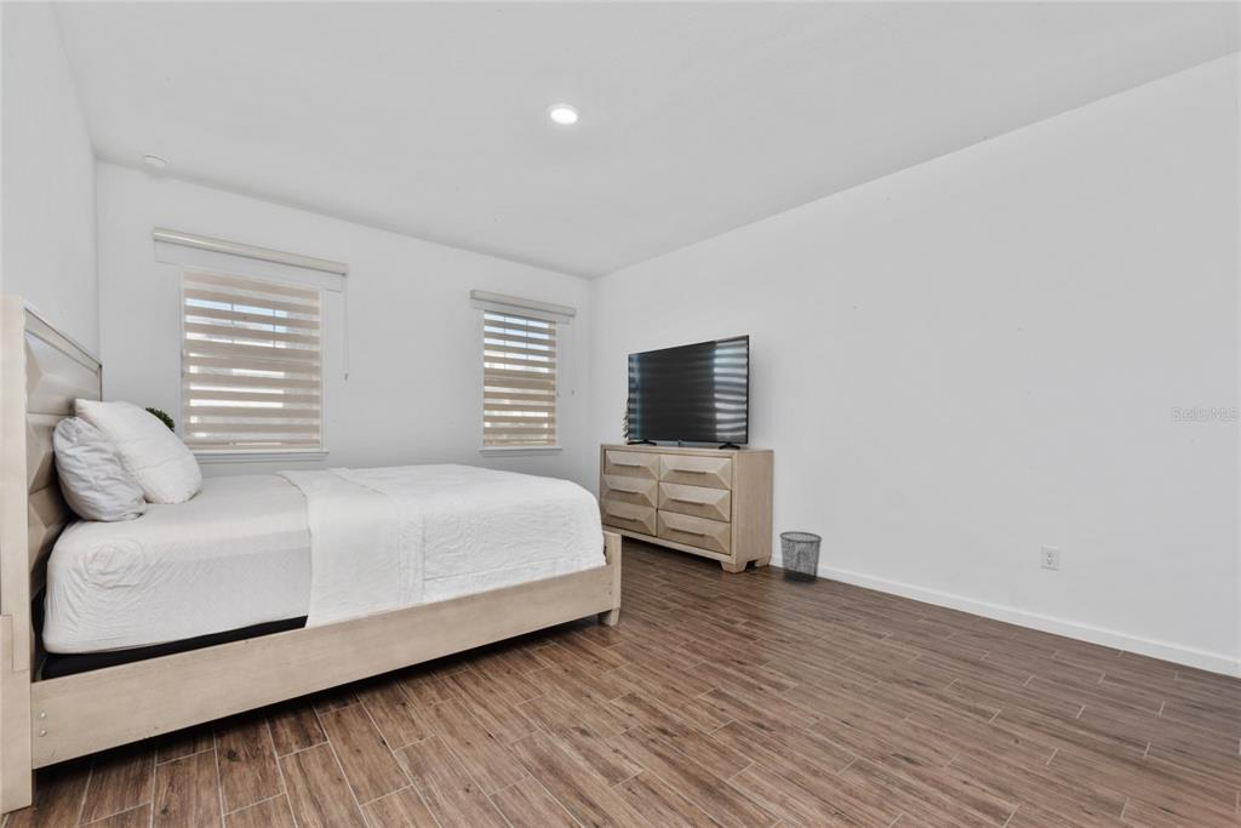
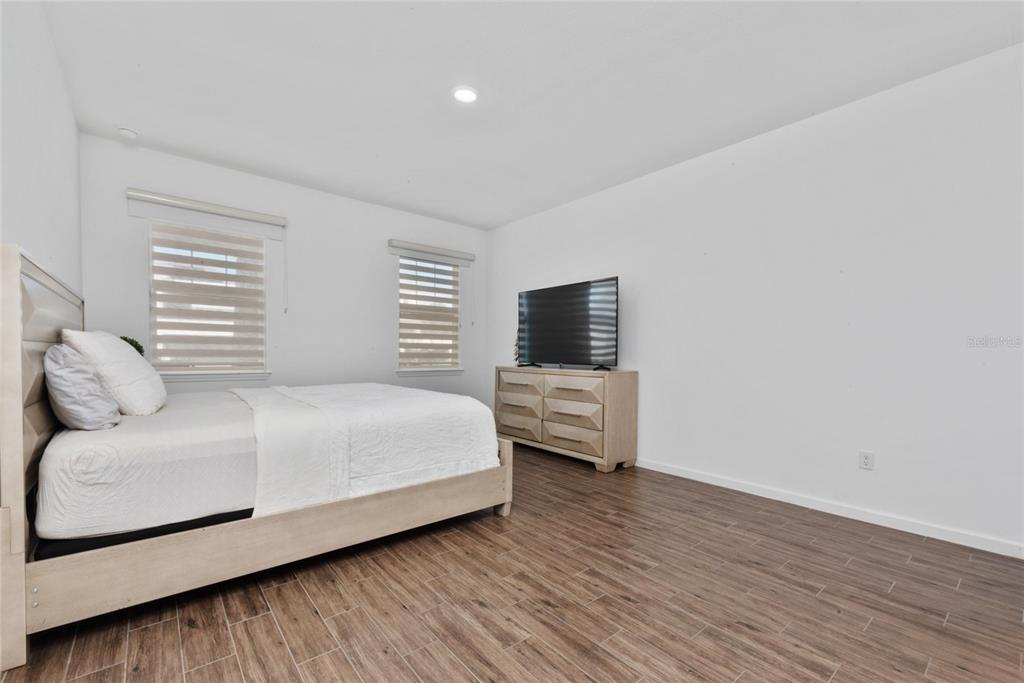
- waste bin (800, 556)
